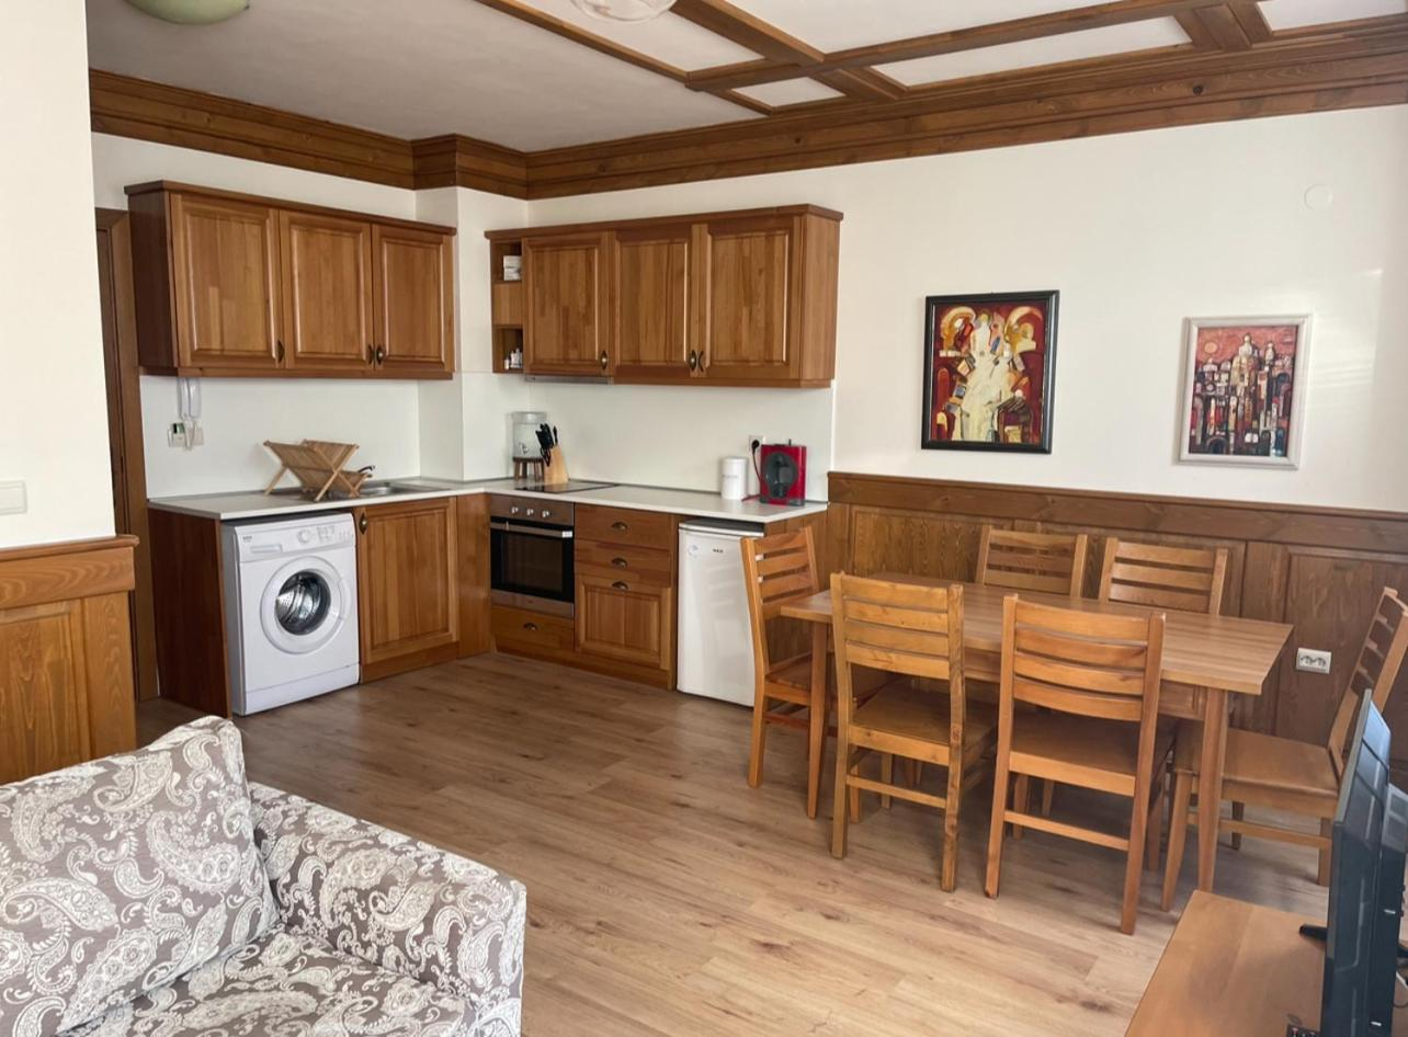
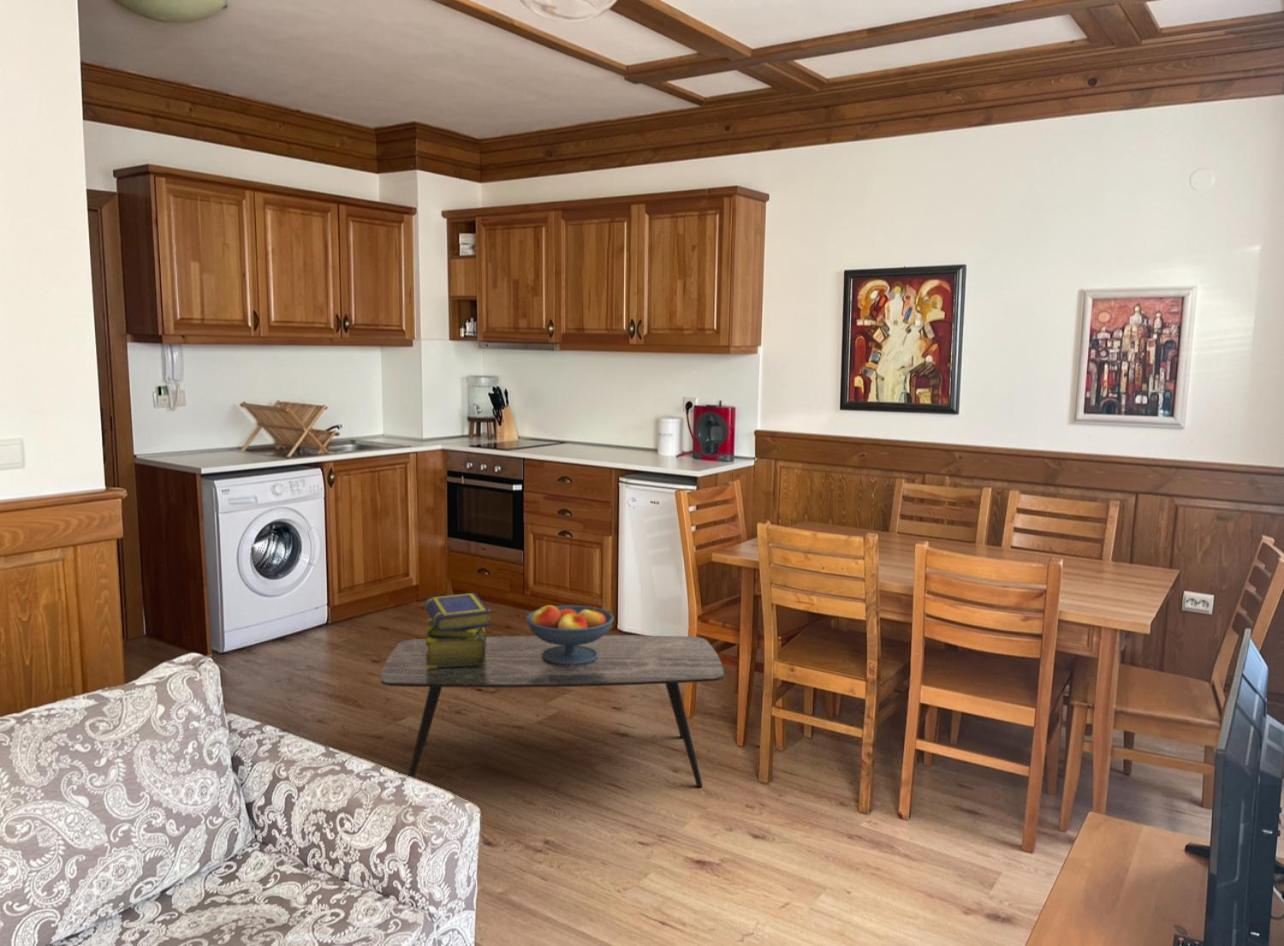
+ stack of books (458, 629)
+ coffee table (554, 686)
+ fruit bowl (570, 629)
